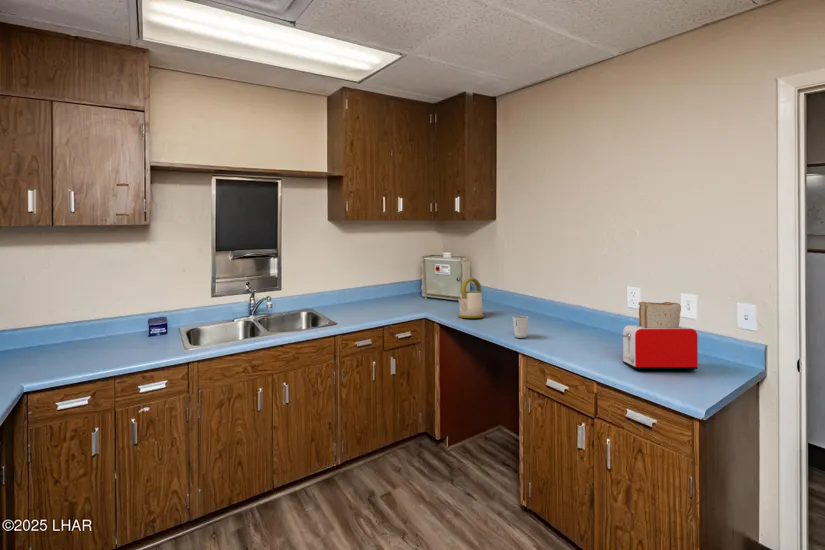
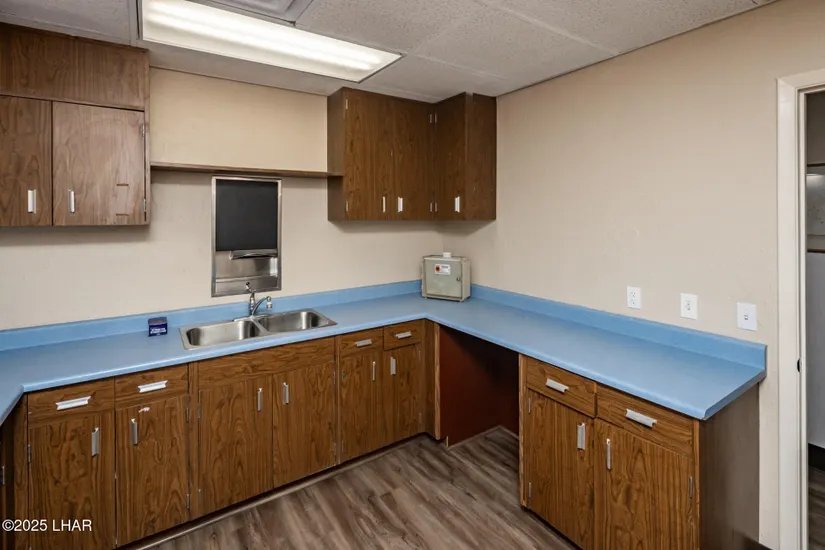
- kettle (469, 297)
- dixie cup (520, 326)
- toaster (656, 334)
